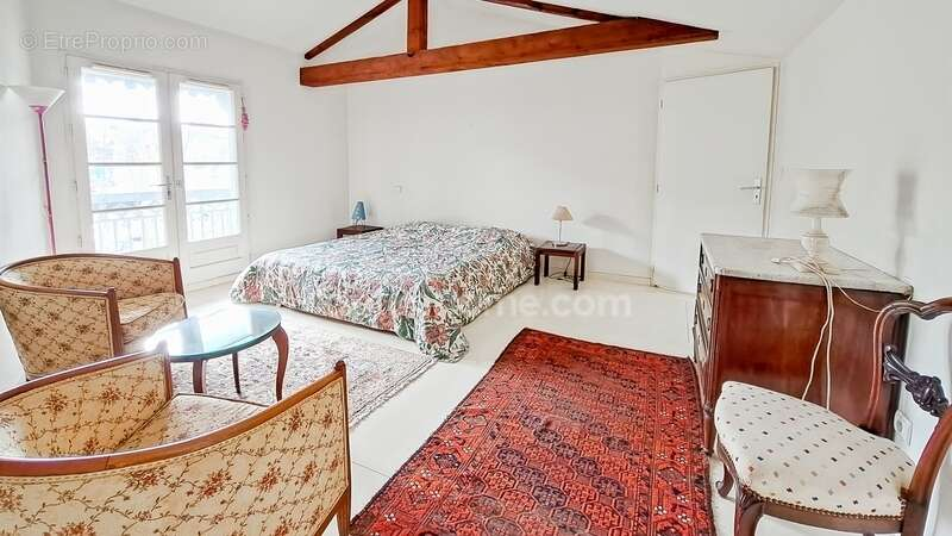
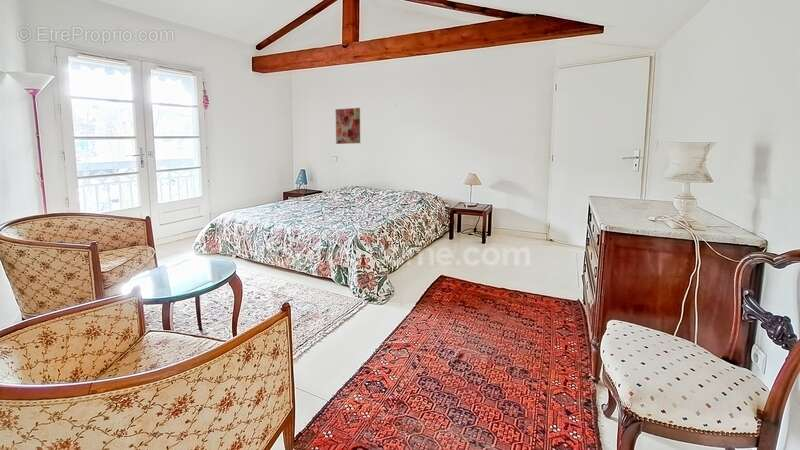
+ wall art (347, 126)
